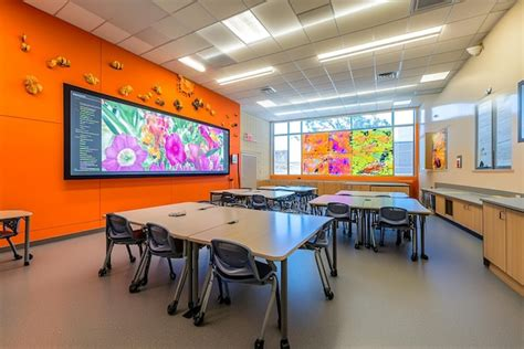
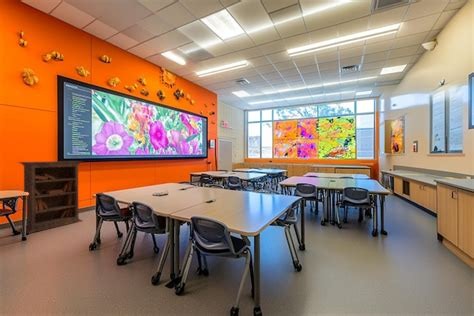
+ bookcase (52, 193)
